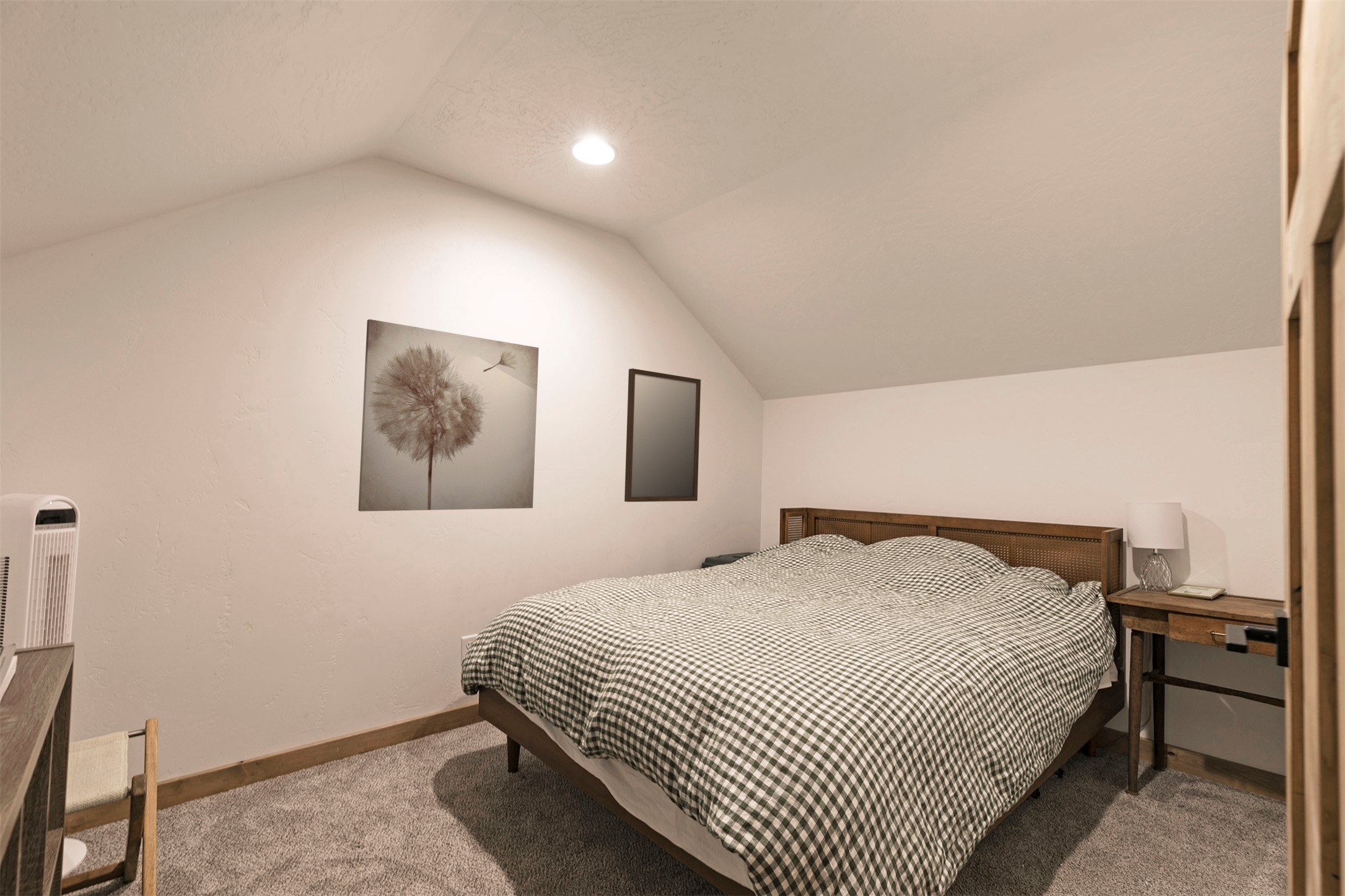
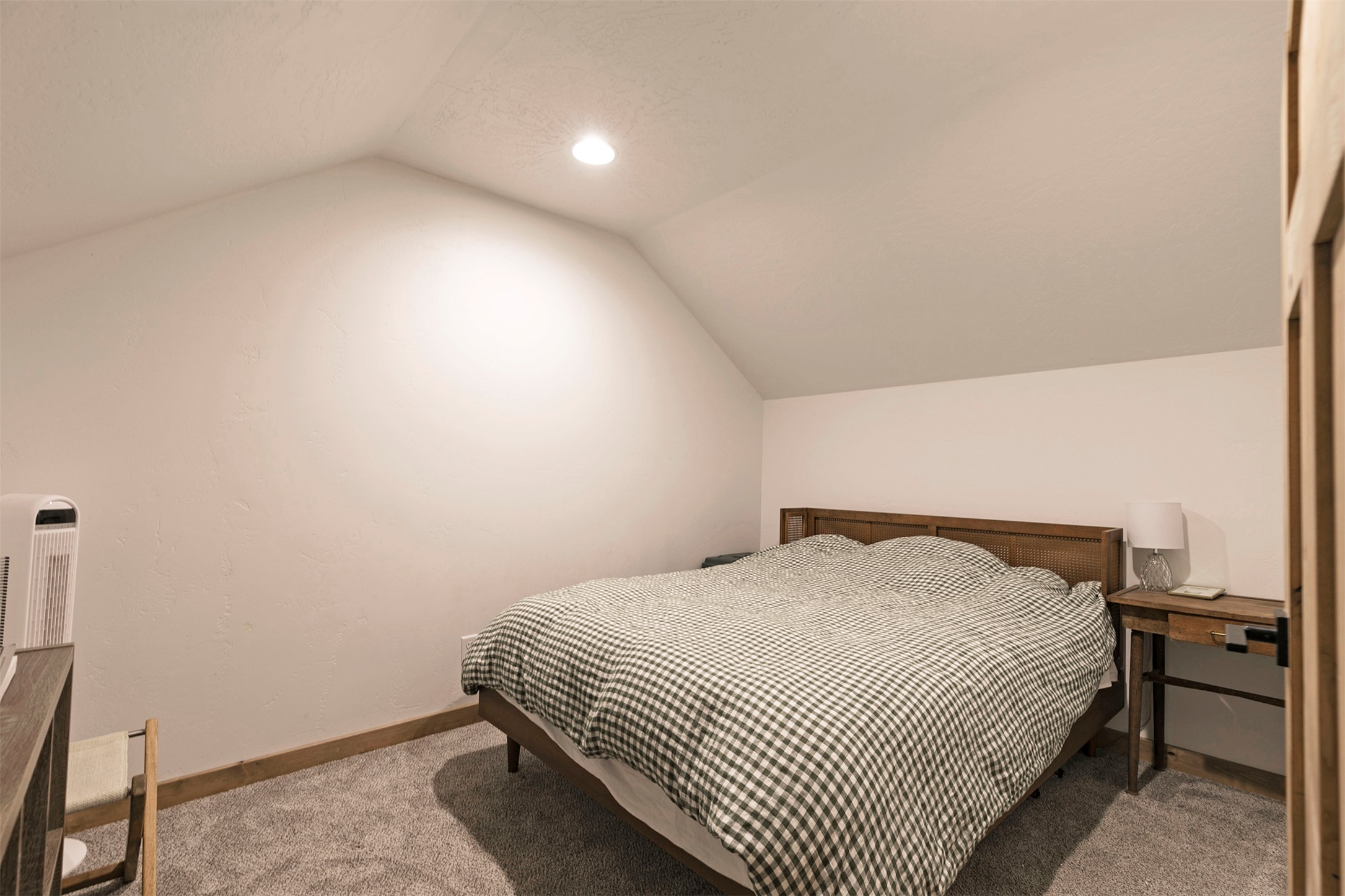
- home mirror (664, 437)
- wall art (457, 422)
